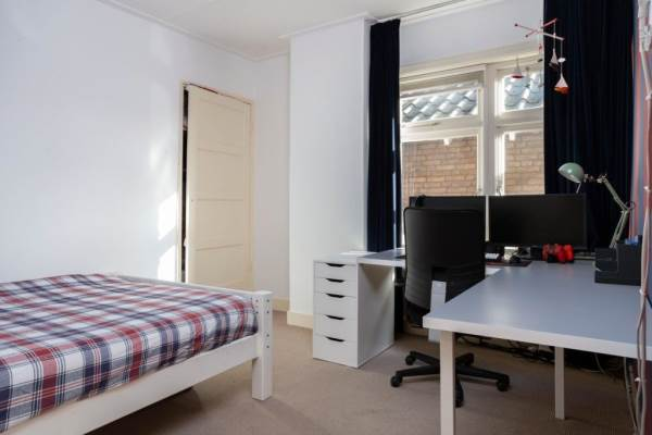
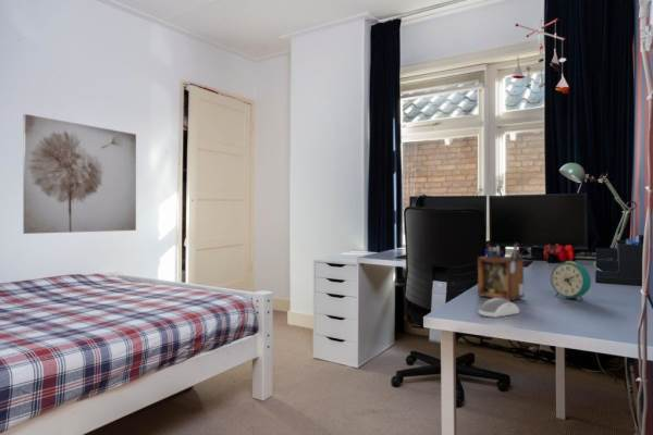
+ computer mouse (497, 306)
+ desk organizer (500, 269)
+ alarm clock (571, 278)
+ wall art (85, 178)
